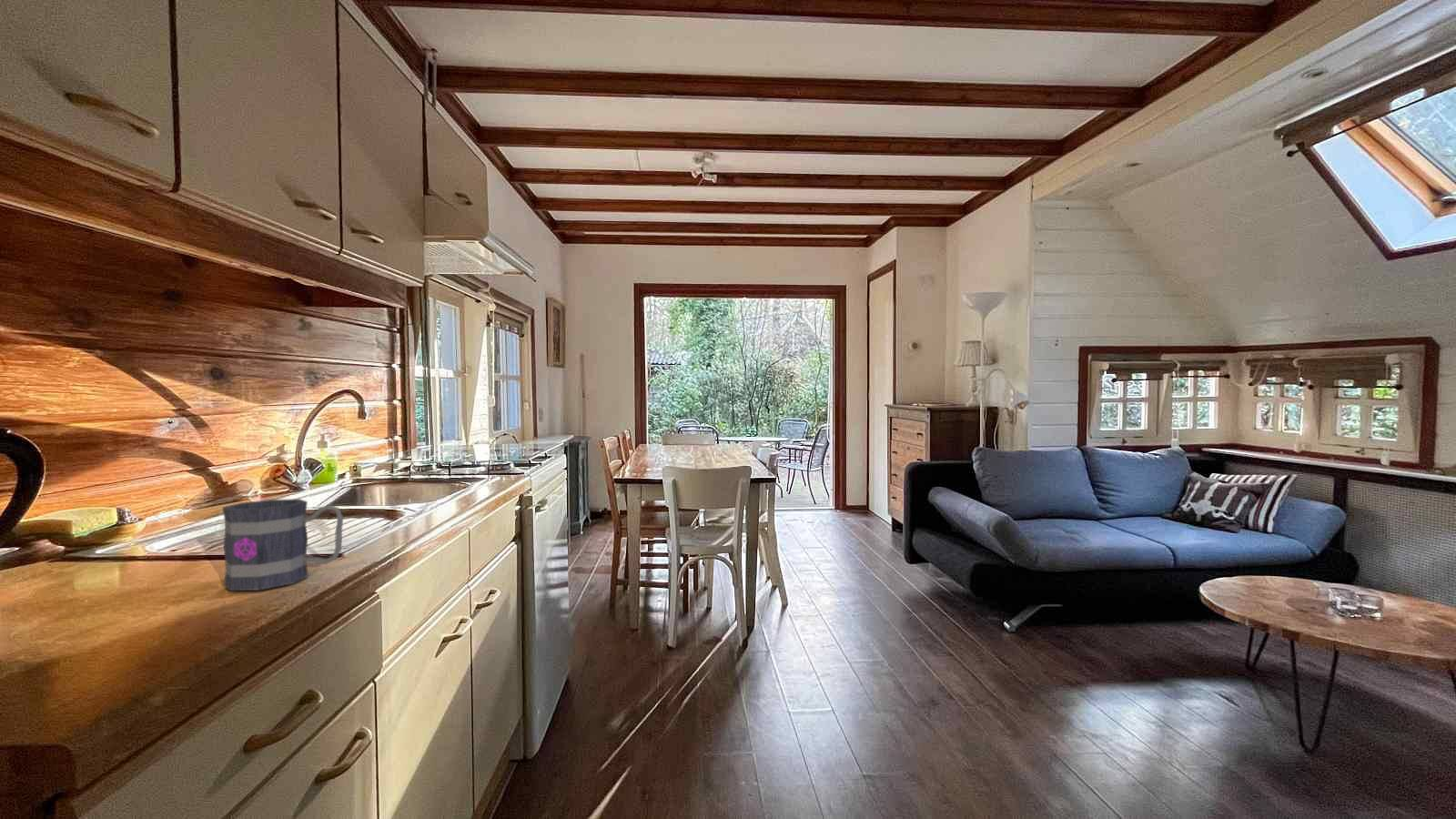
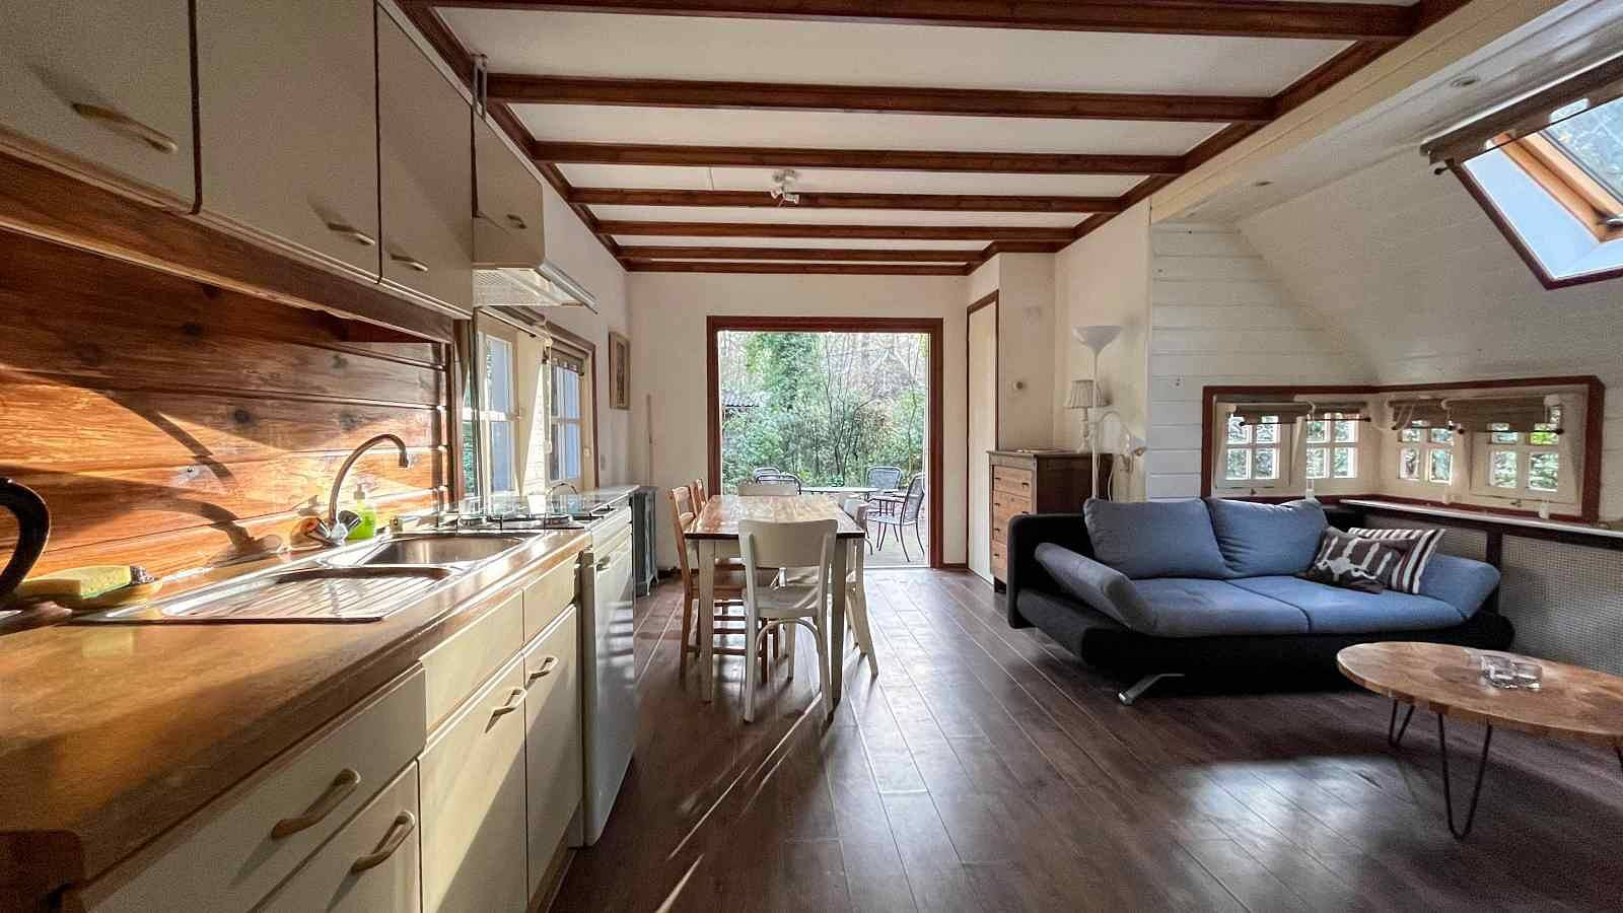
- mug (285, 541)
